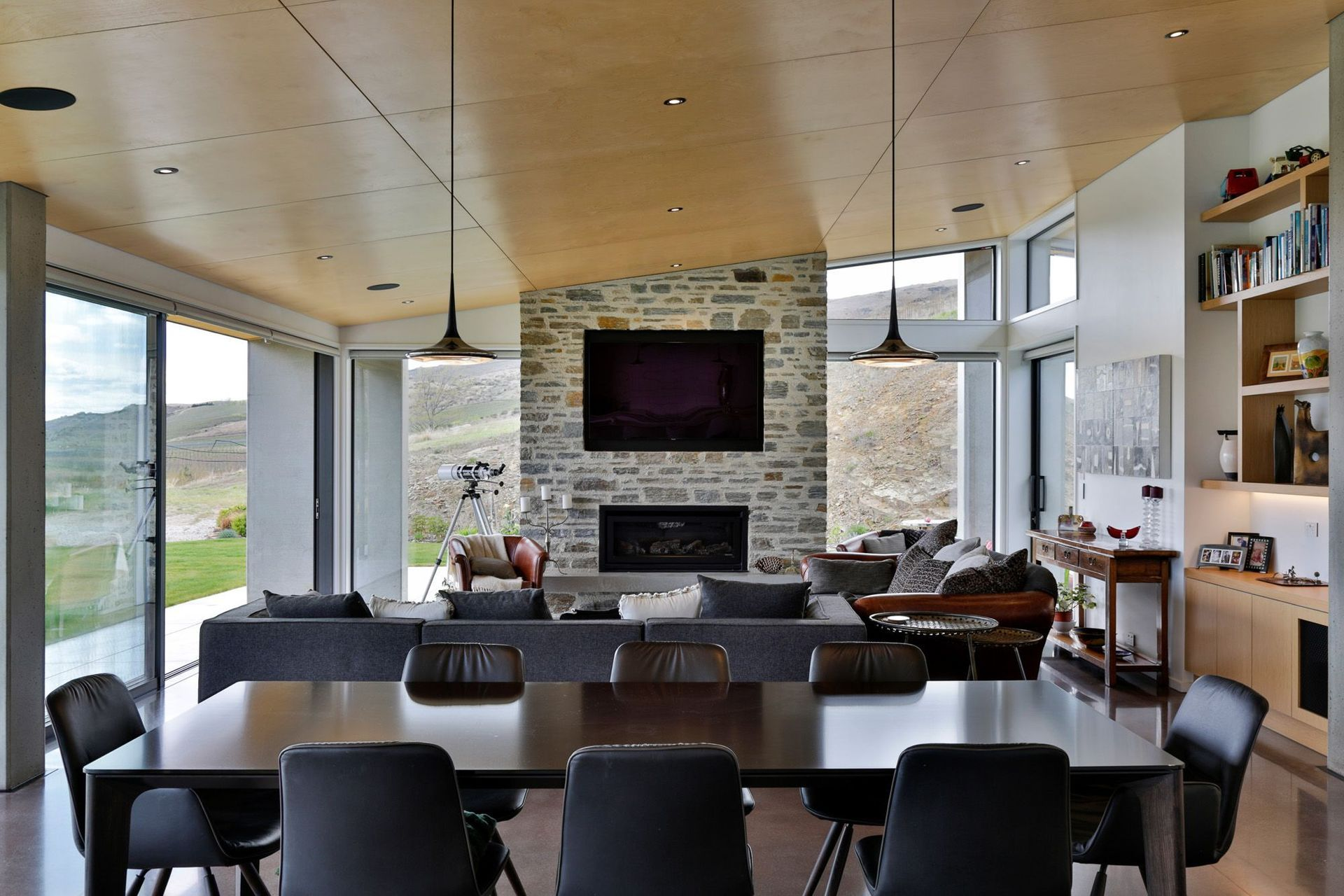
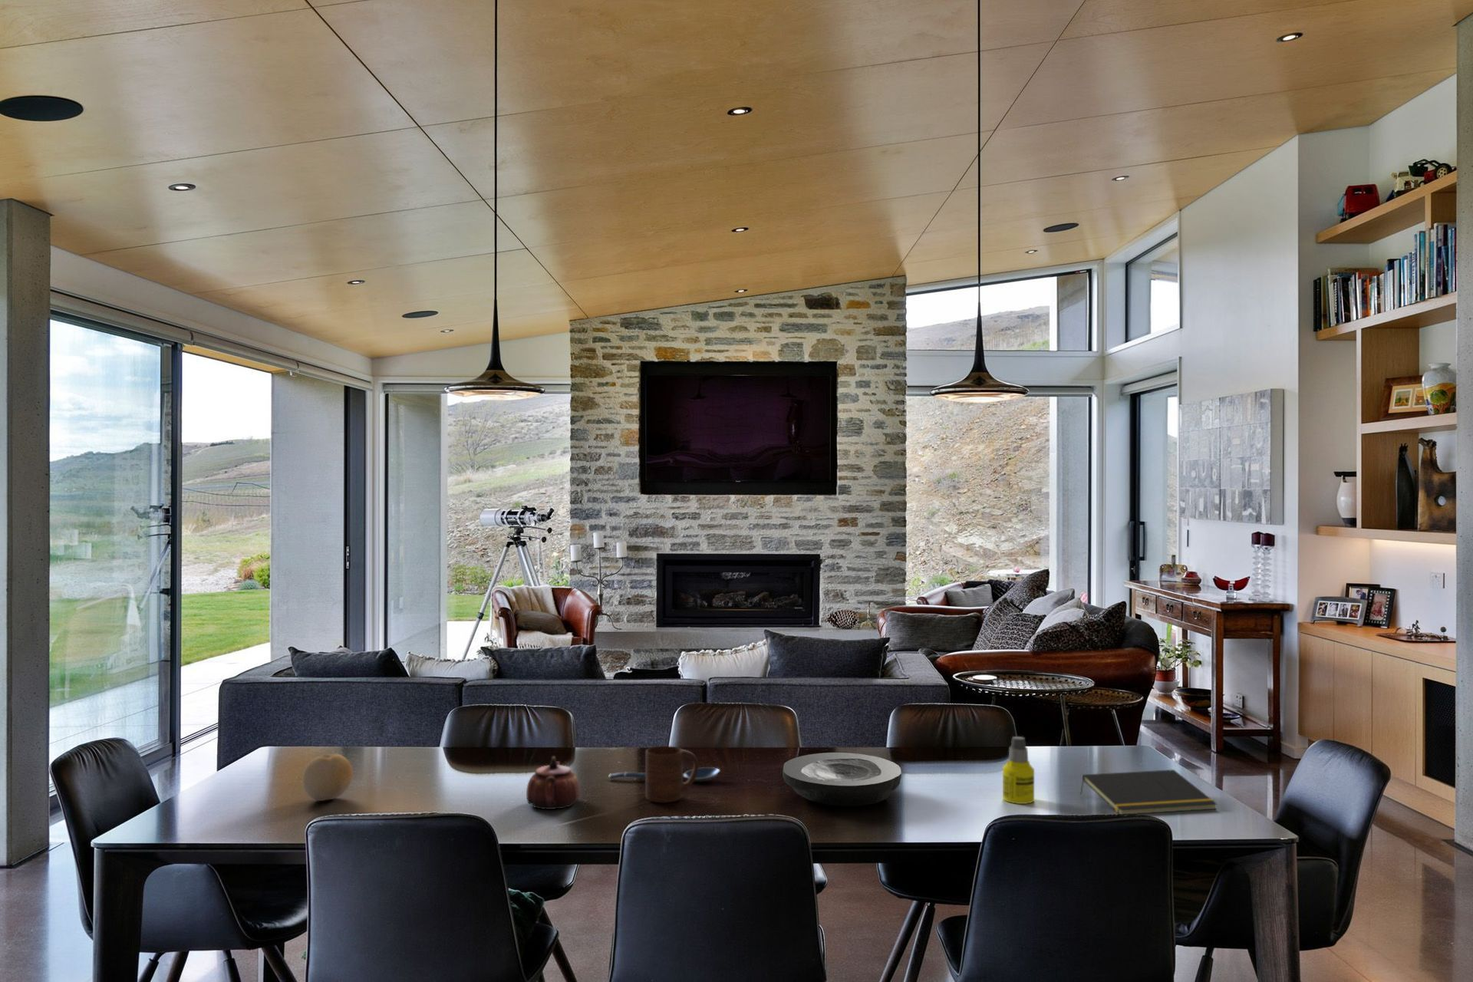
+ fruit (327, 777)
+ notepad (1147, 791)
+ teapot (552, 781)
+ bottle (1018, 768)
+ spoon (683, 774)
+ cup (669, 774)
+ plate (841, 781)
